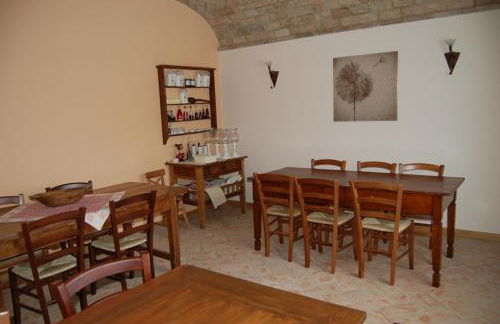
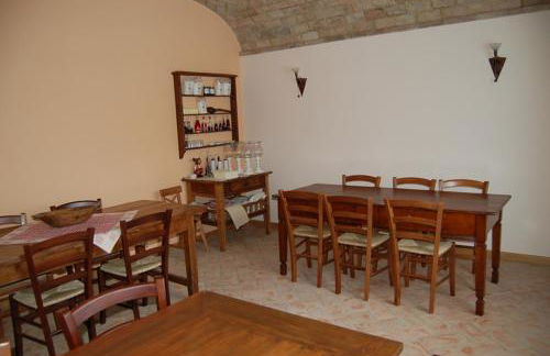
- wall art (364, 88)
